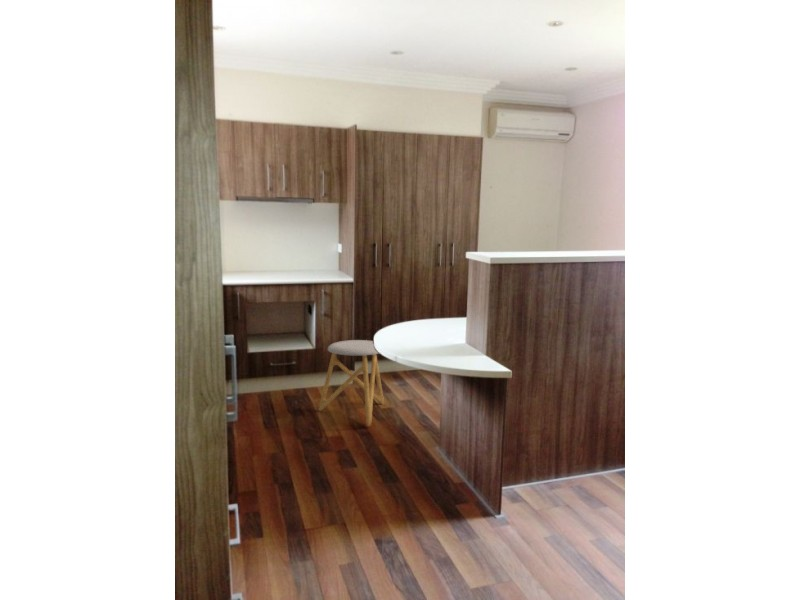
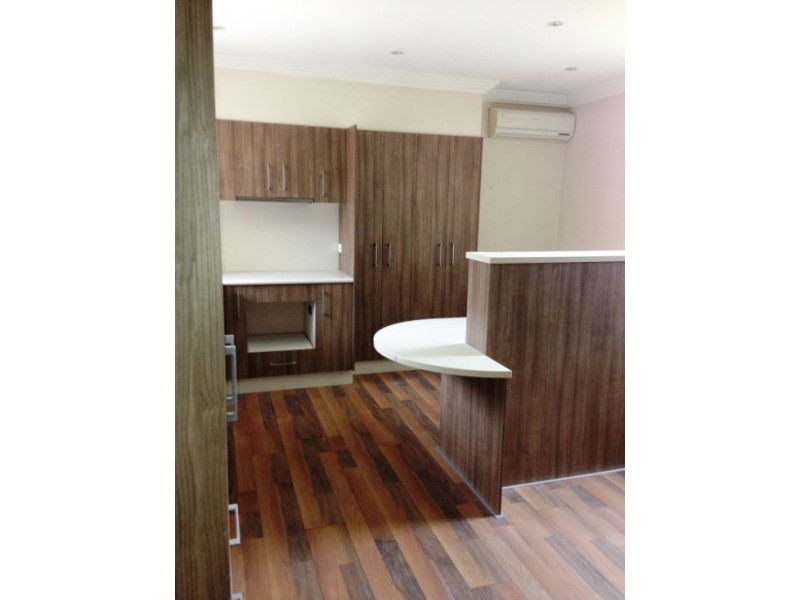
- stool (358, 380)
